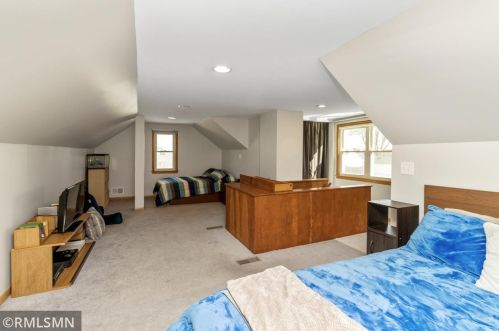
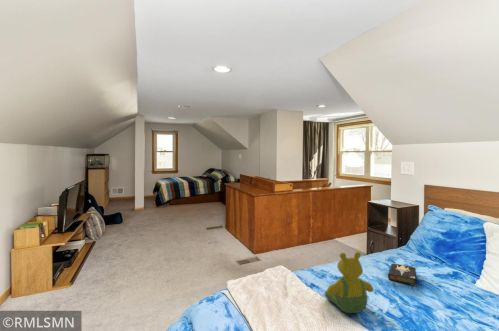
+ hardback book (402, 272)
+ teddy bear (345, 277)
